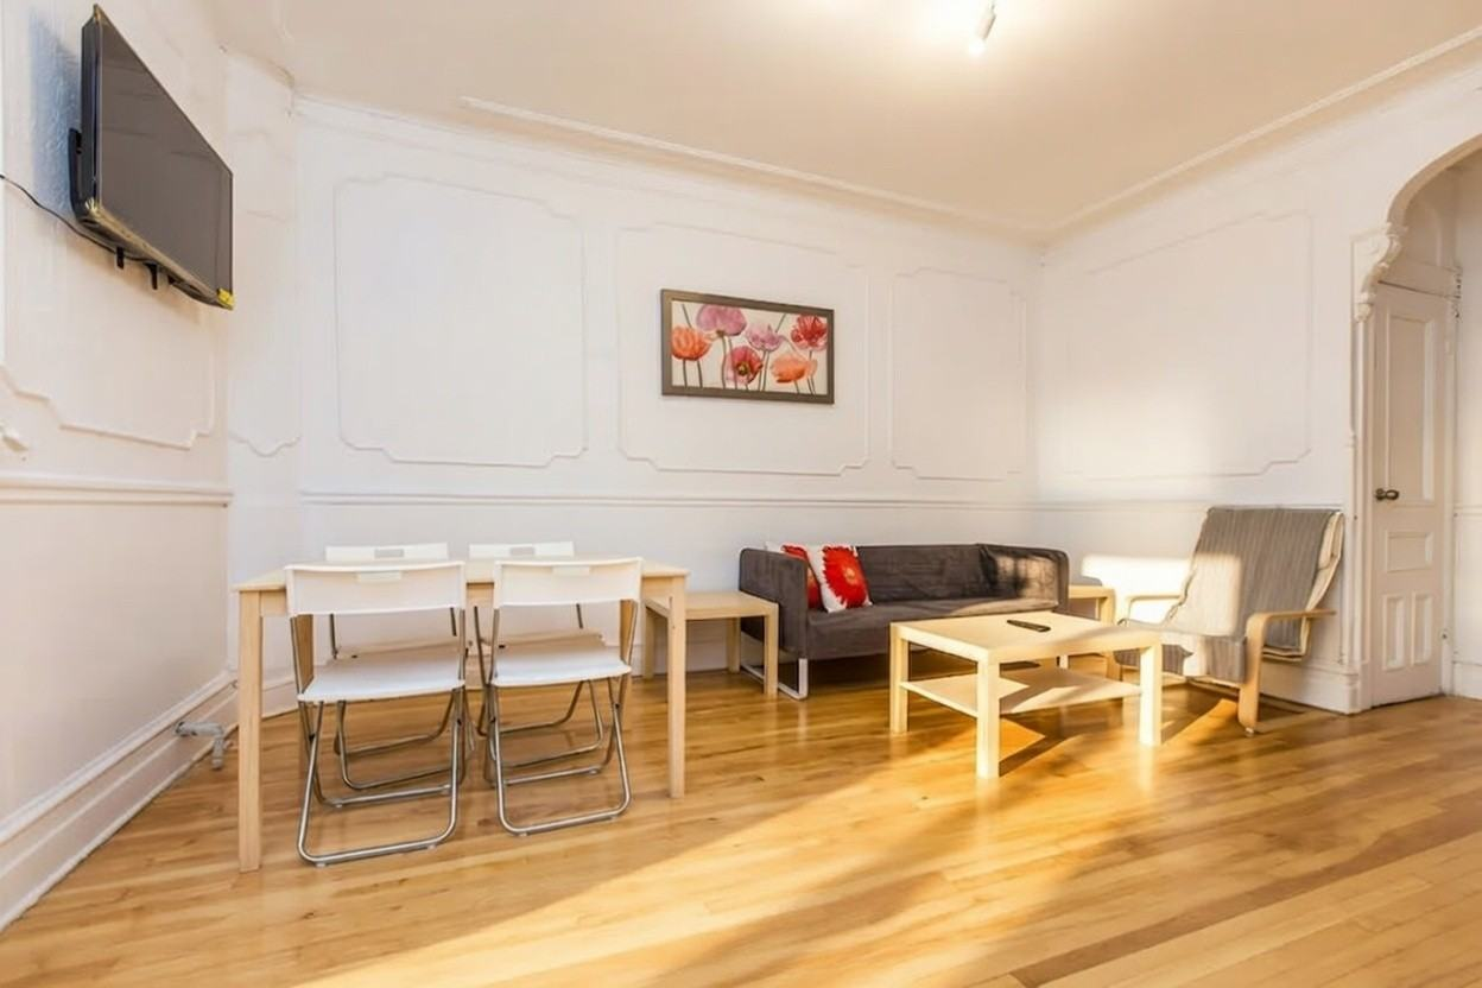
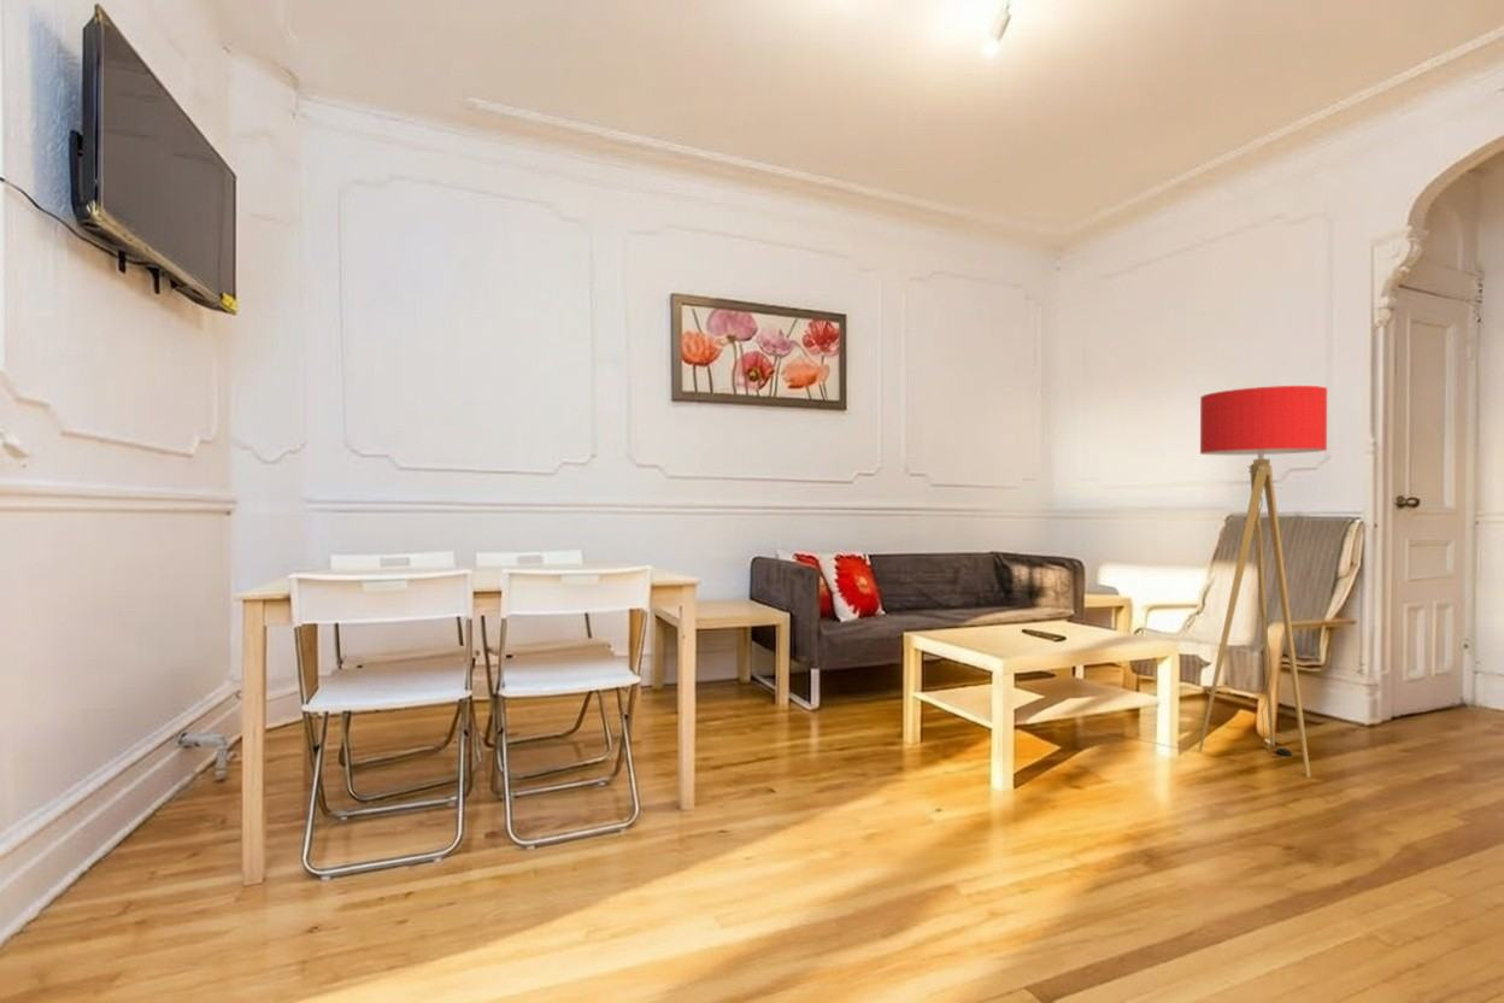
+ floor lamp (1259, 575)
